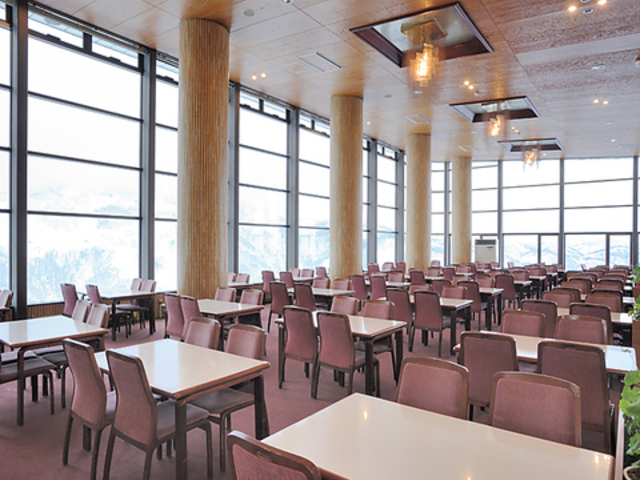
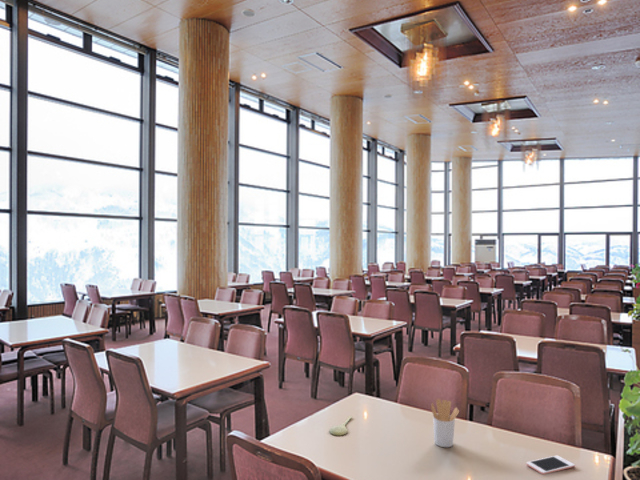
+ utensil holder (443, 421)
+ cell phone (550, 464)
+ spoon (343, 424)
